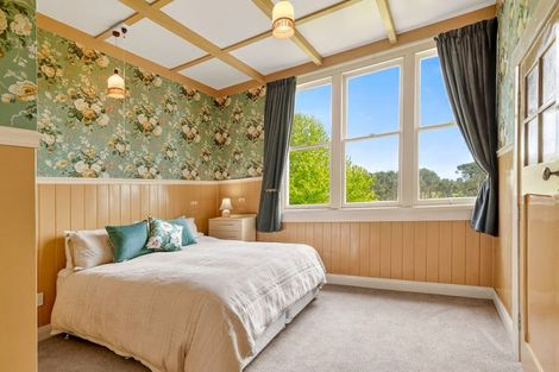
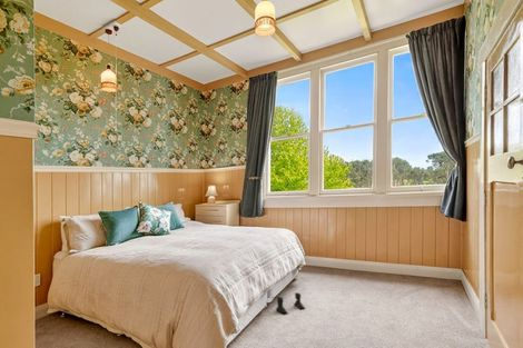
+ boots (294, 304)
